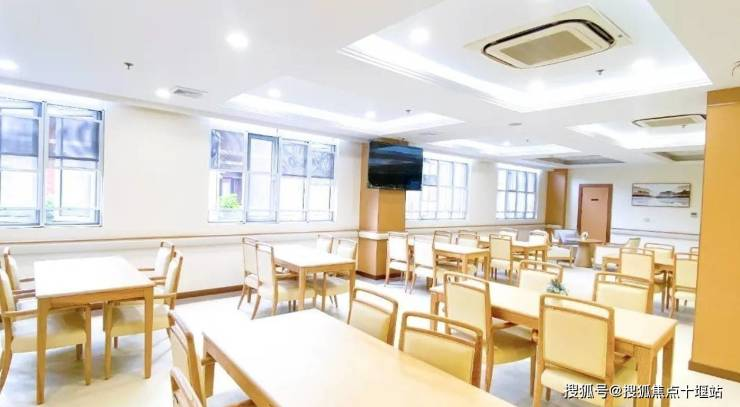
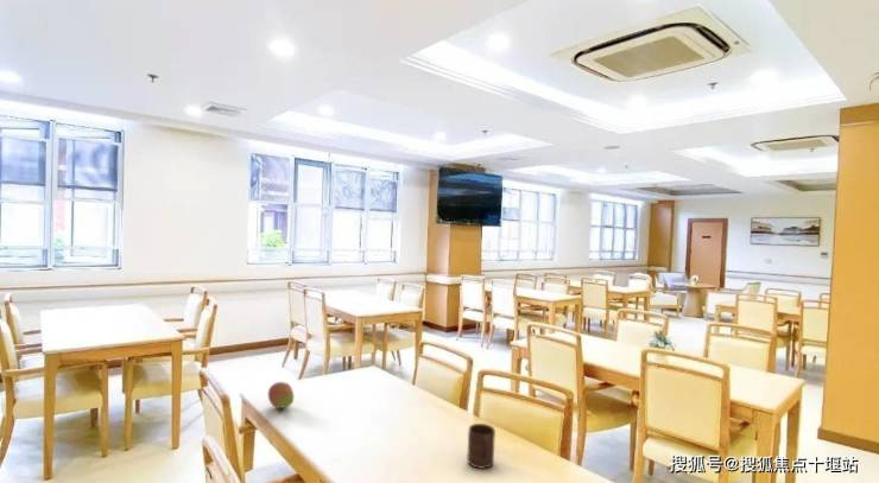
+ cup (483, 447)
+ fruit (280, 395)
